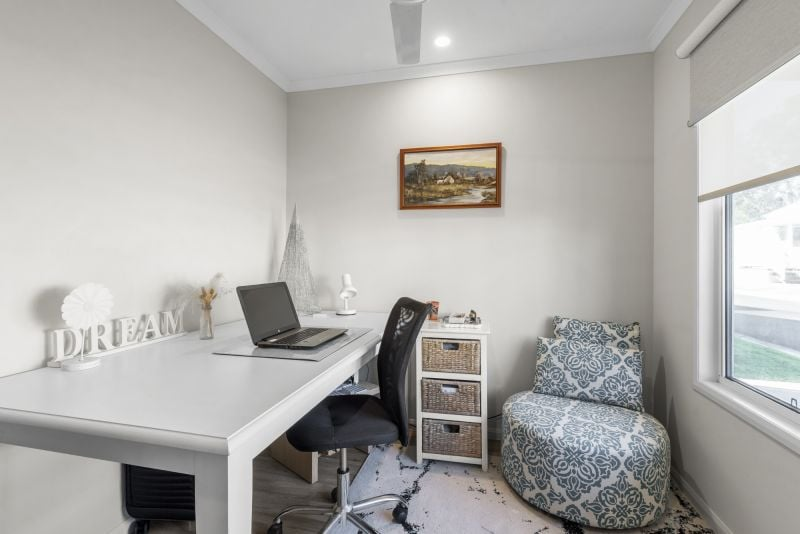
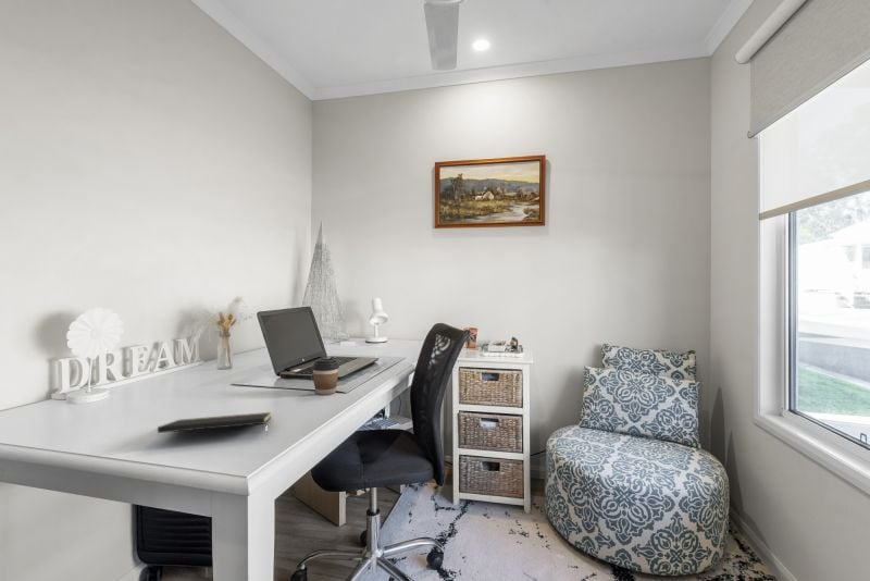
+ coffee cup (325, 374)
+ notepad (220, 421)
